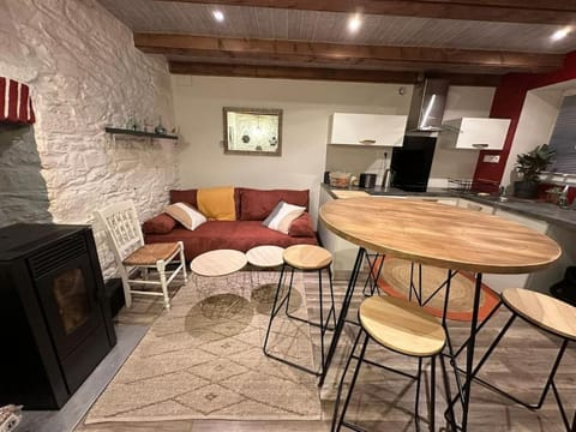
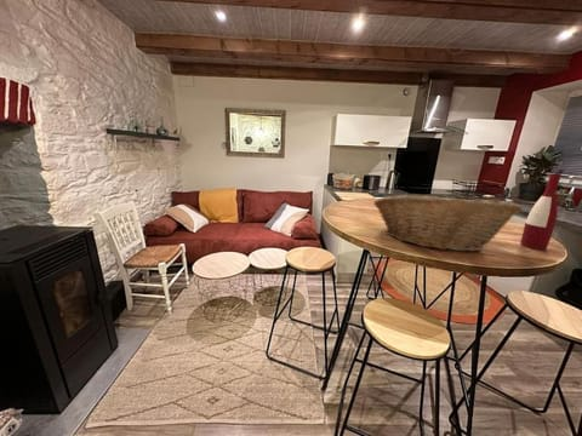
+ alcohol (543, 211)
+ fruit basket (436, 216)
